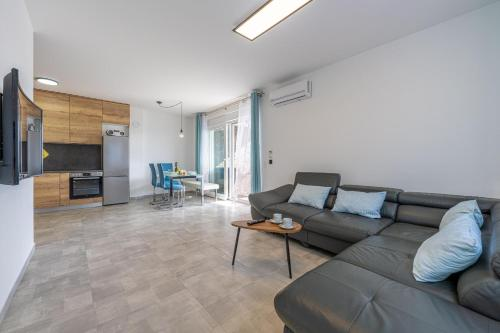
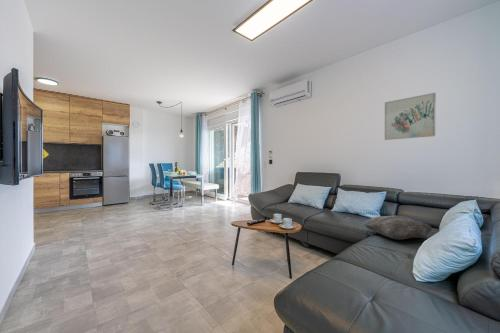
+ wall art (408, 118)
+ cushion (396, 226)
